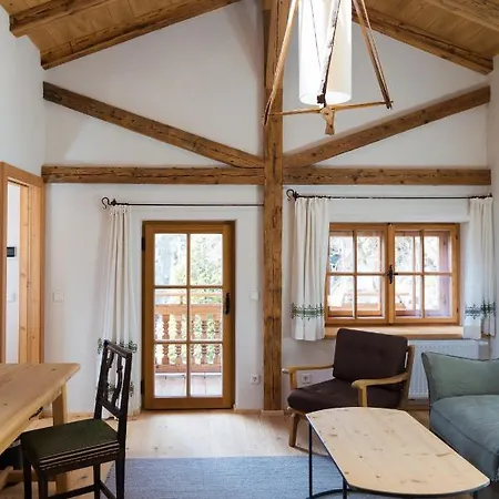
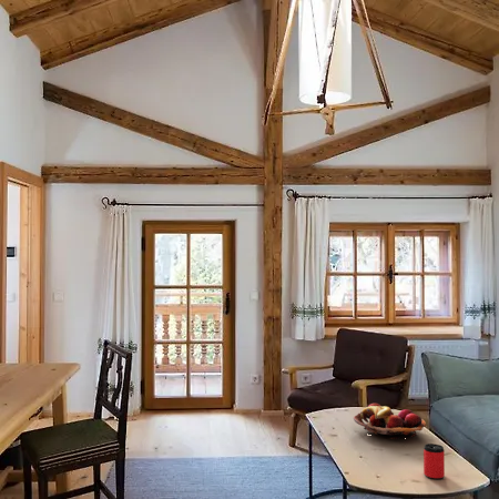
+ fruit basket (388, 419)
+ can (434, 460)
